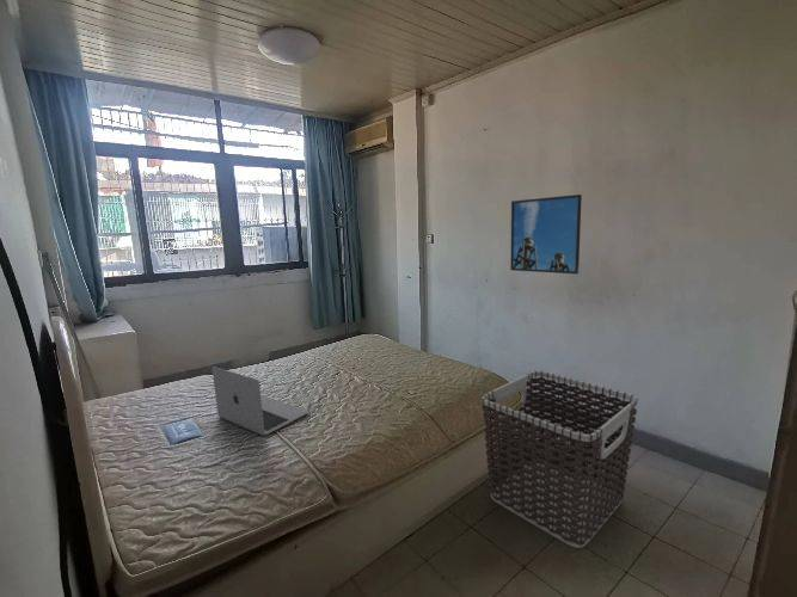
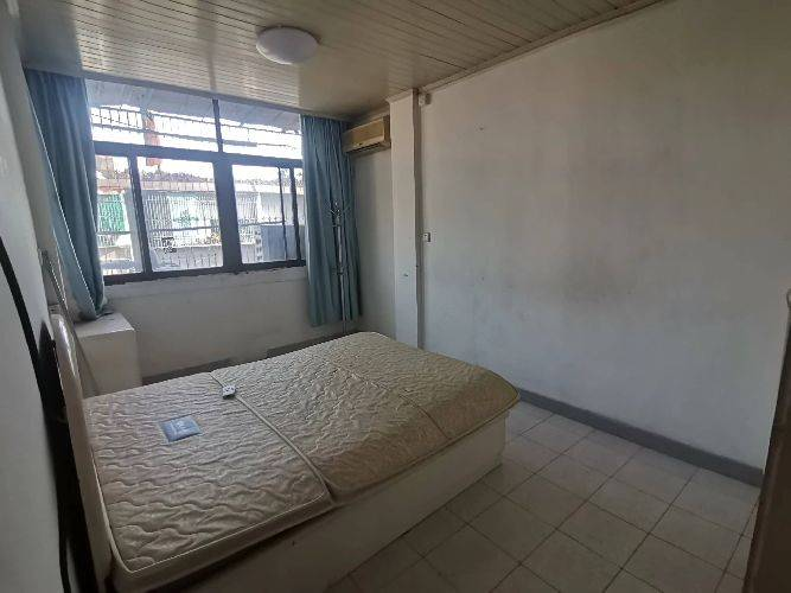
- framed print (542, 235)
- laptop (259, 389)
- clothes hamper (556, 448)
